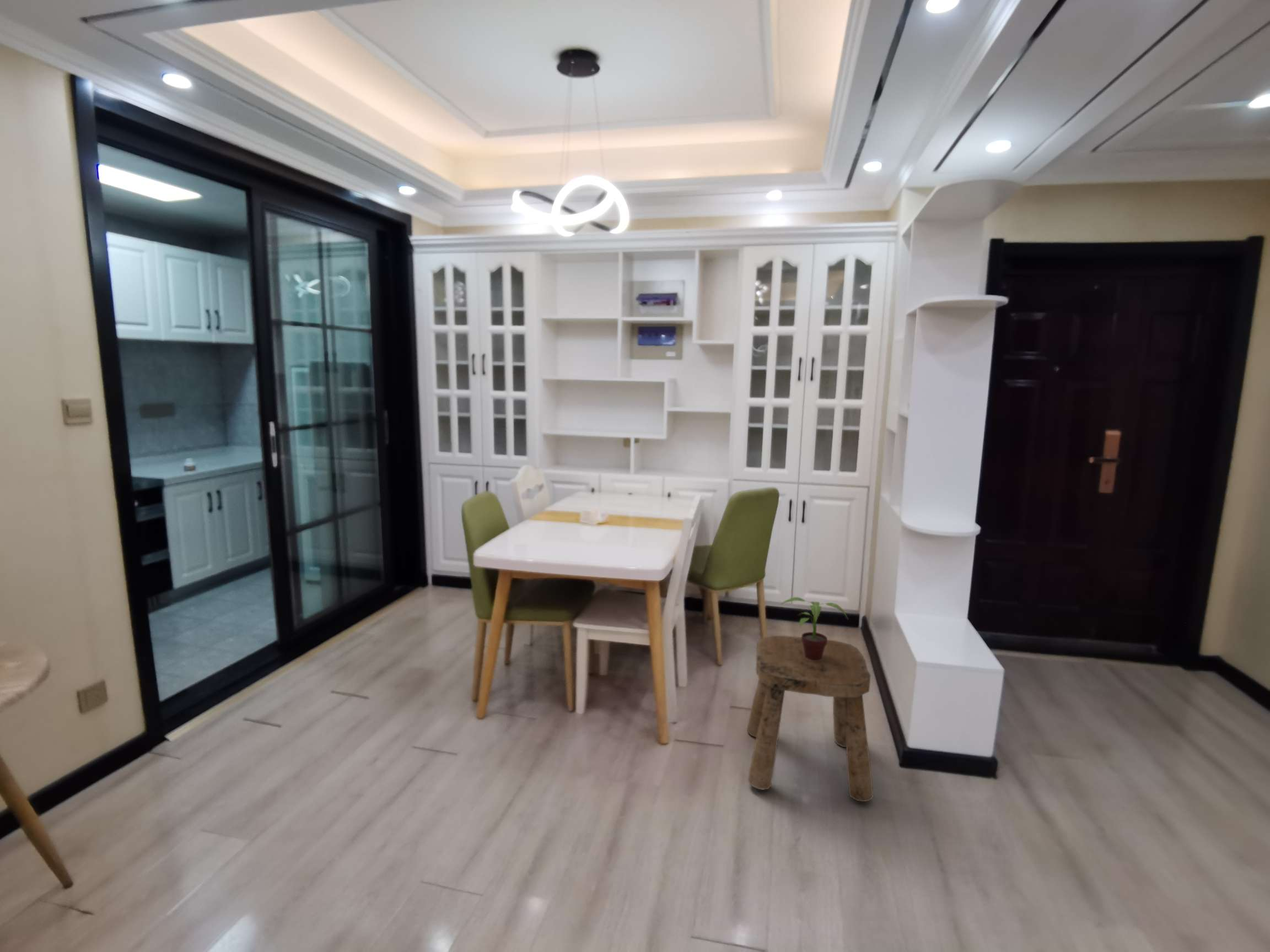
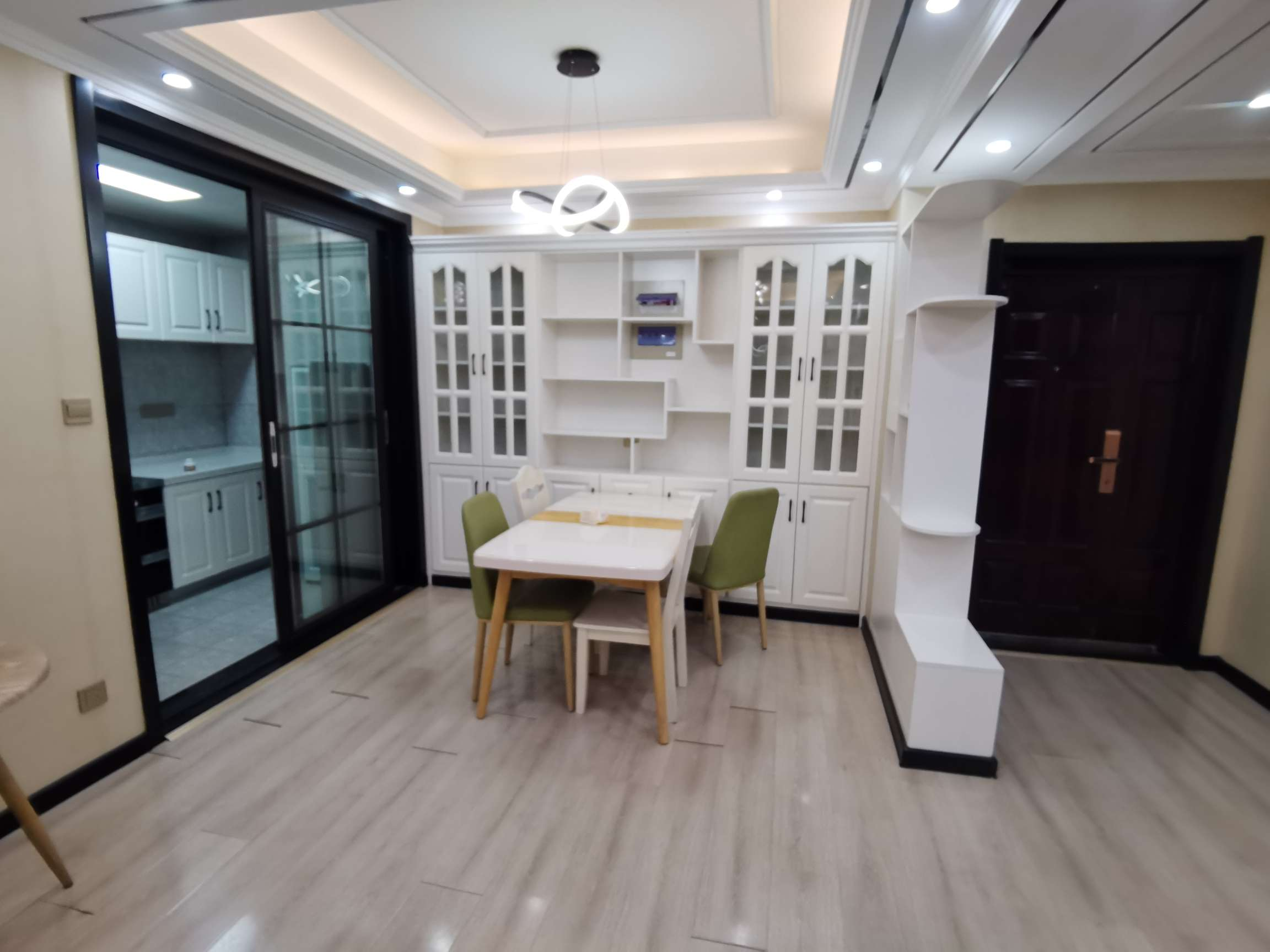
- stool (808, 694)
- potted plant (813, 628)
